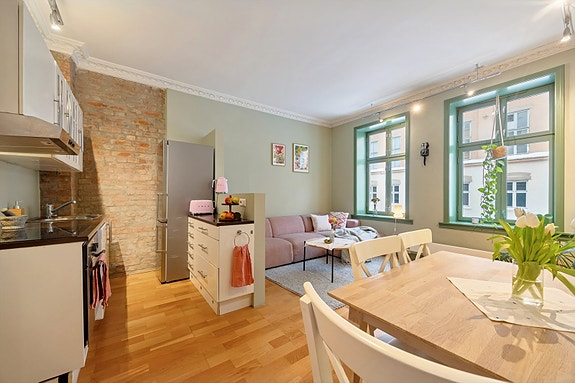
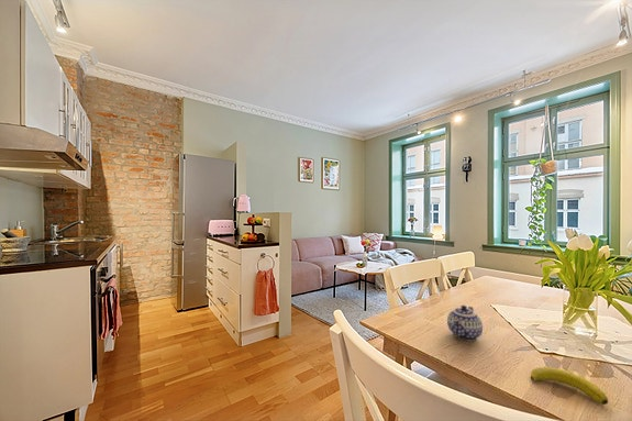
+ teapot (464, 320)
+ banana (565, 381)
